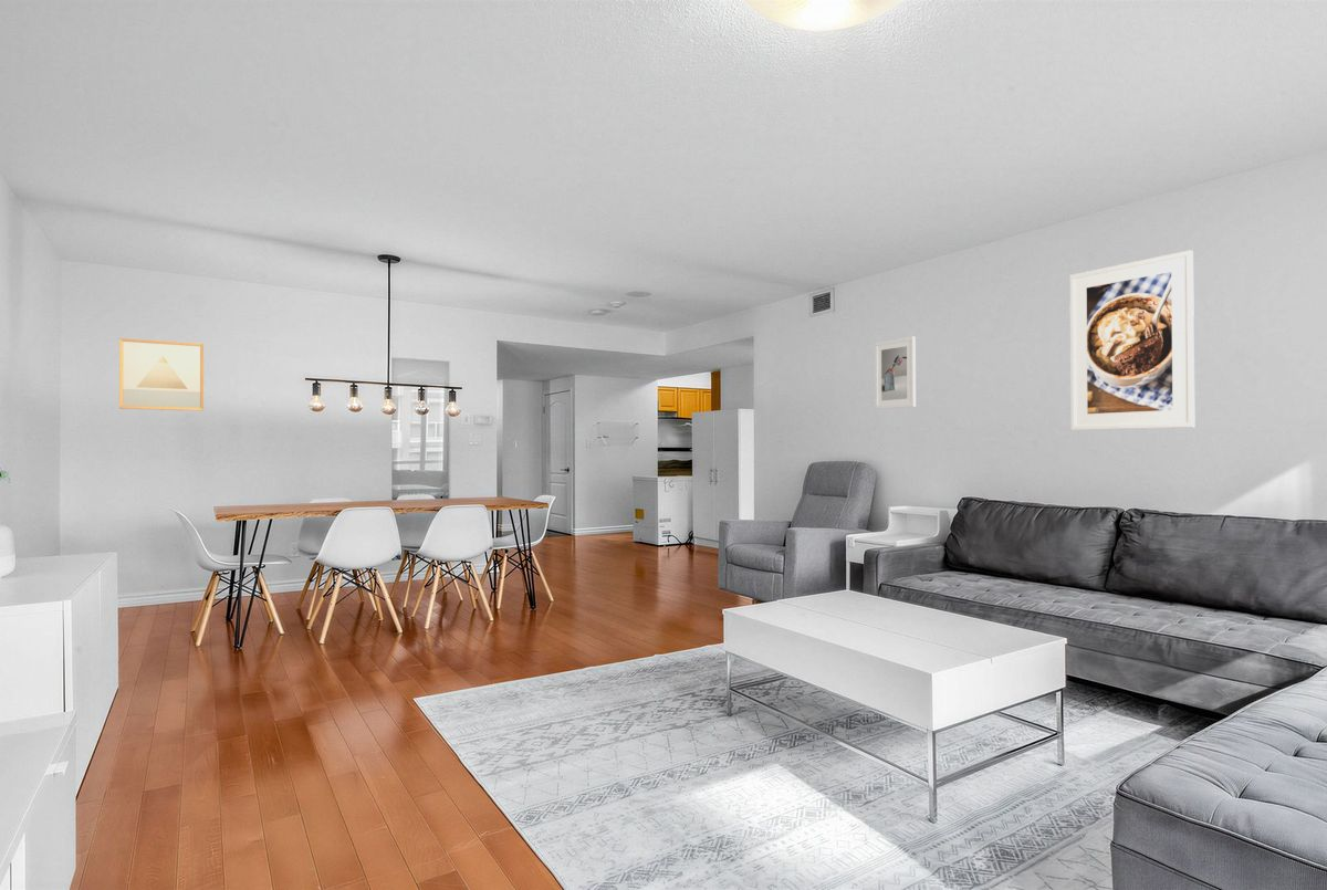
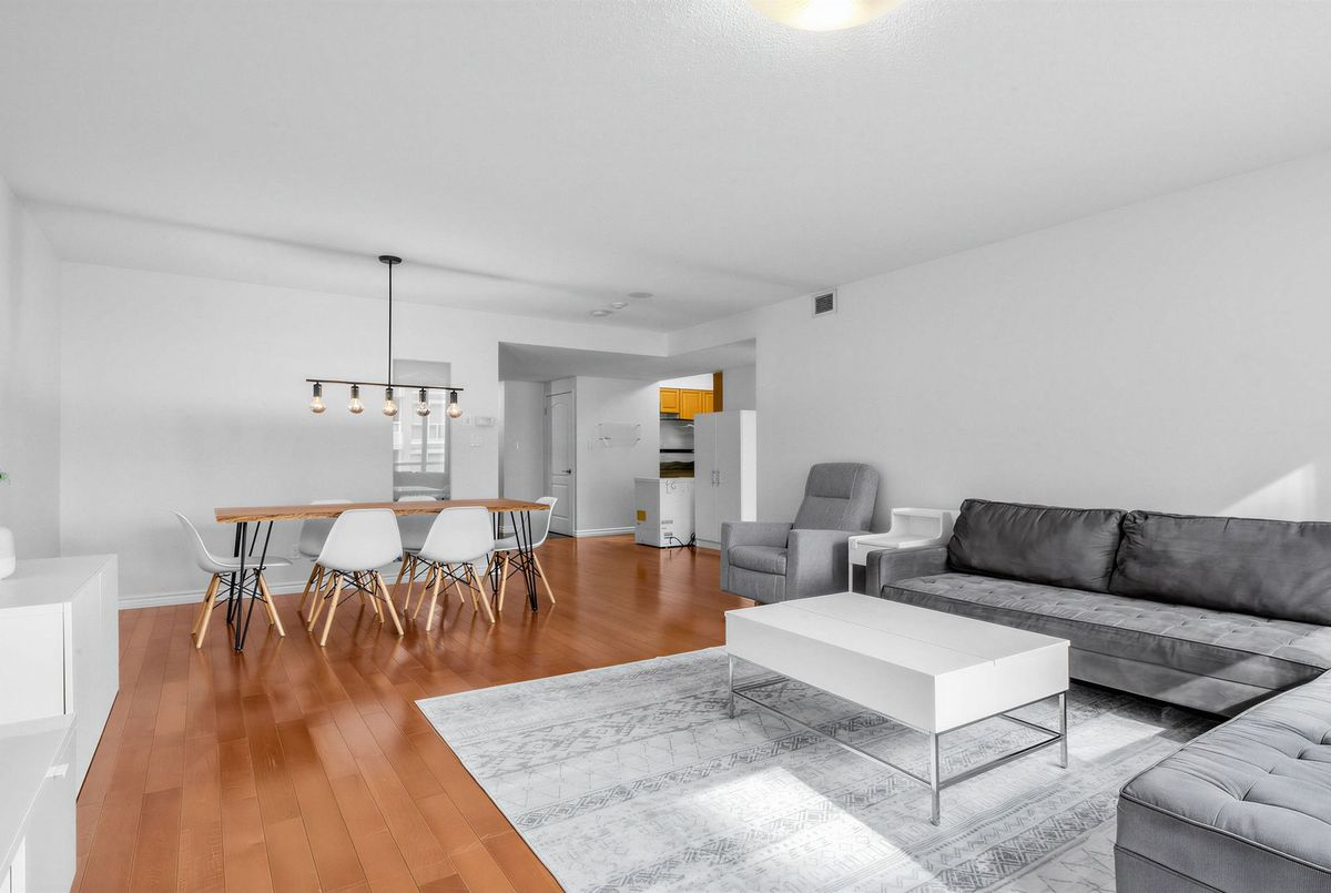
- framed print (894, 374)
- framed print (1128, 346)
- wall art (163, 375)
